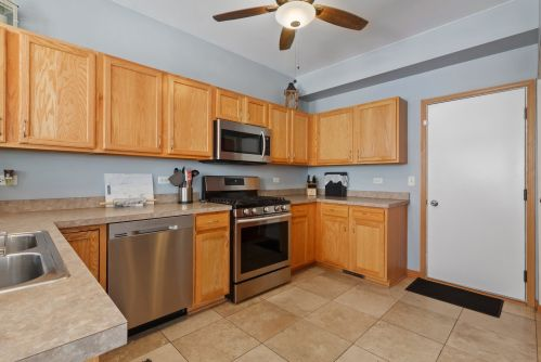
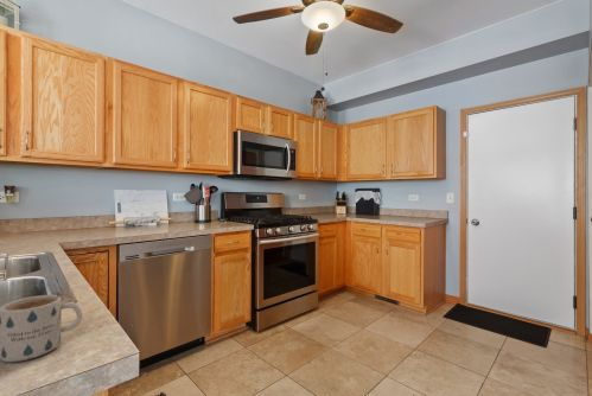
+ mug (43, 324)
